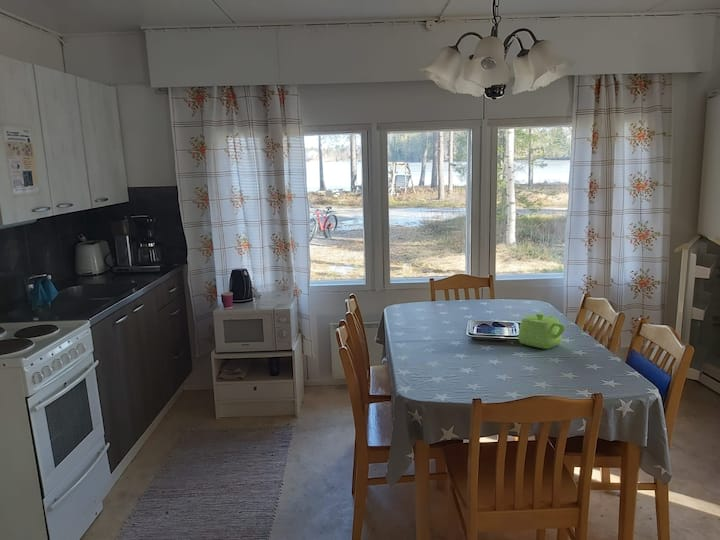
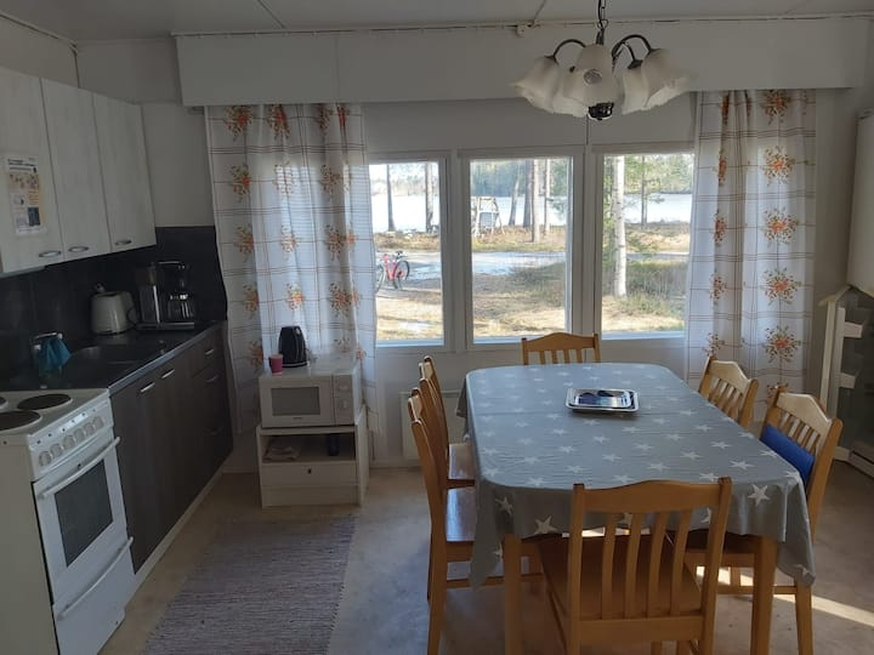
- teapot (546, 328)
